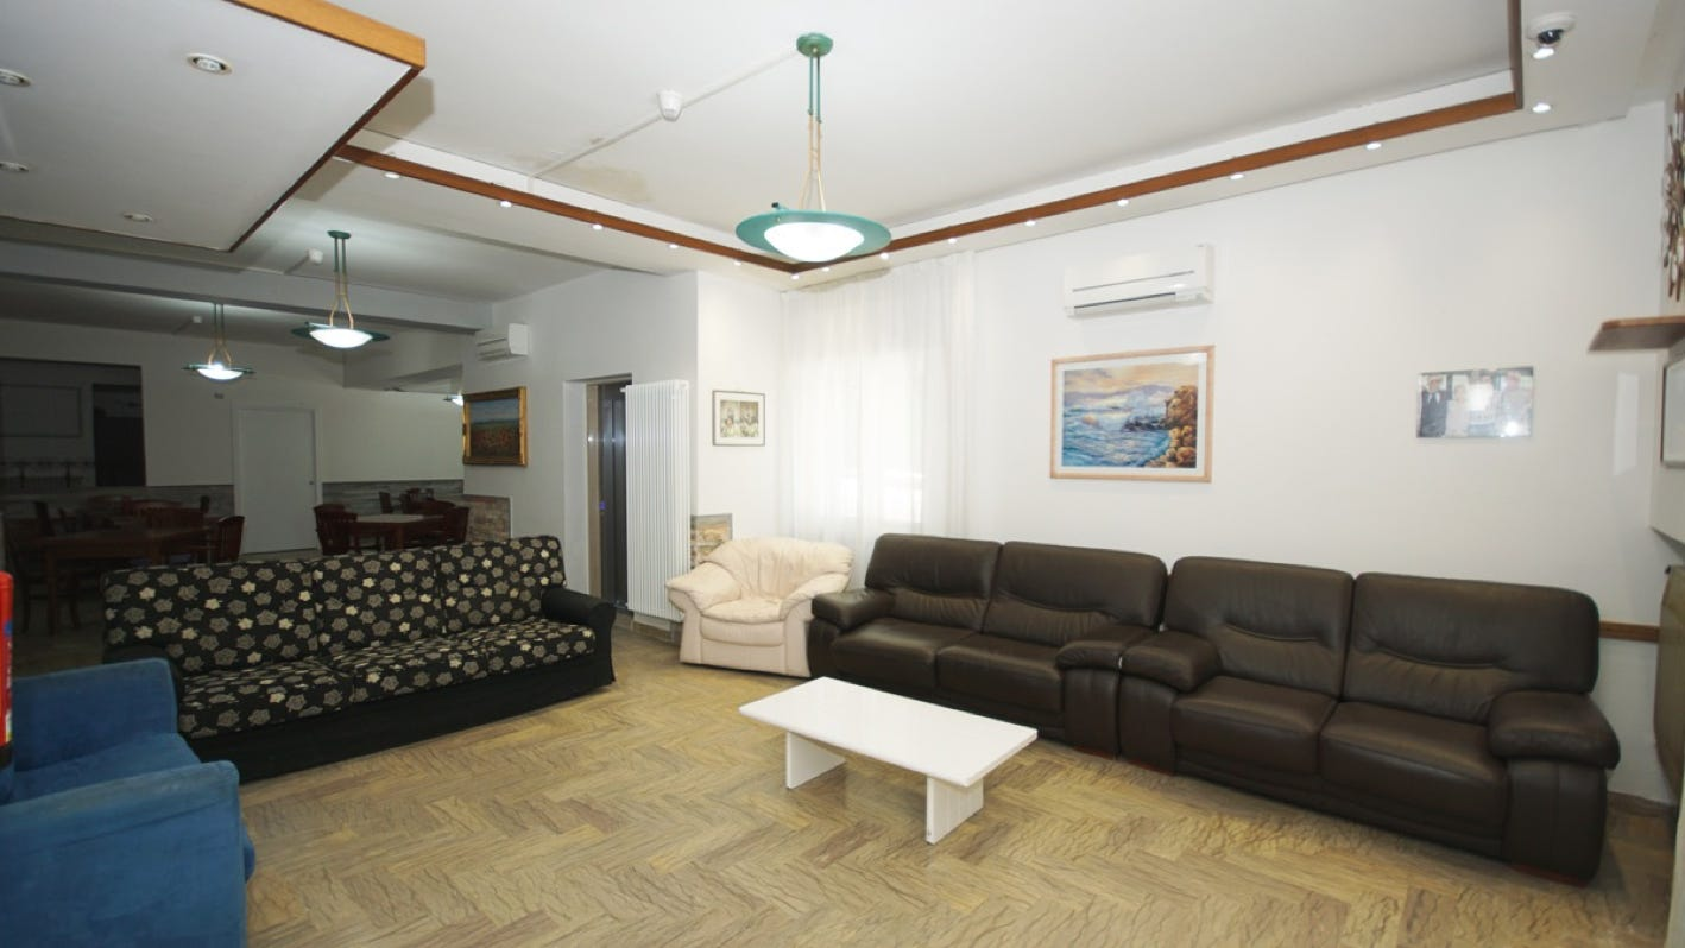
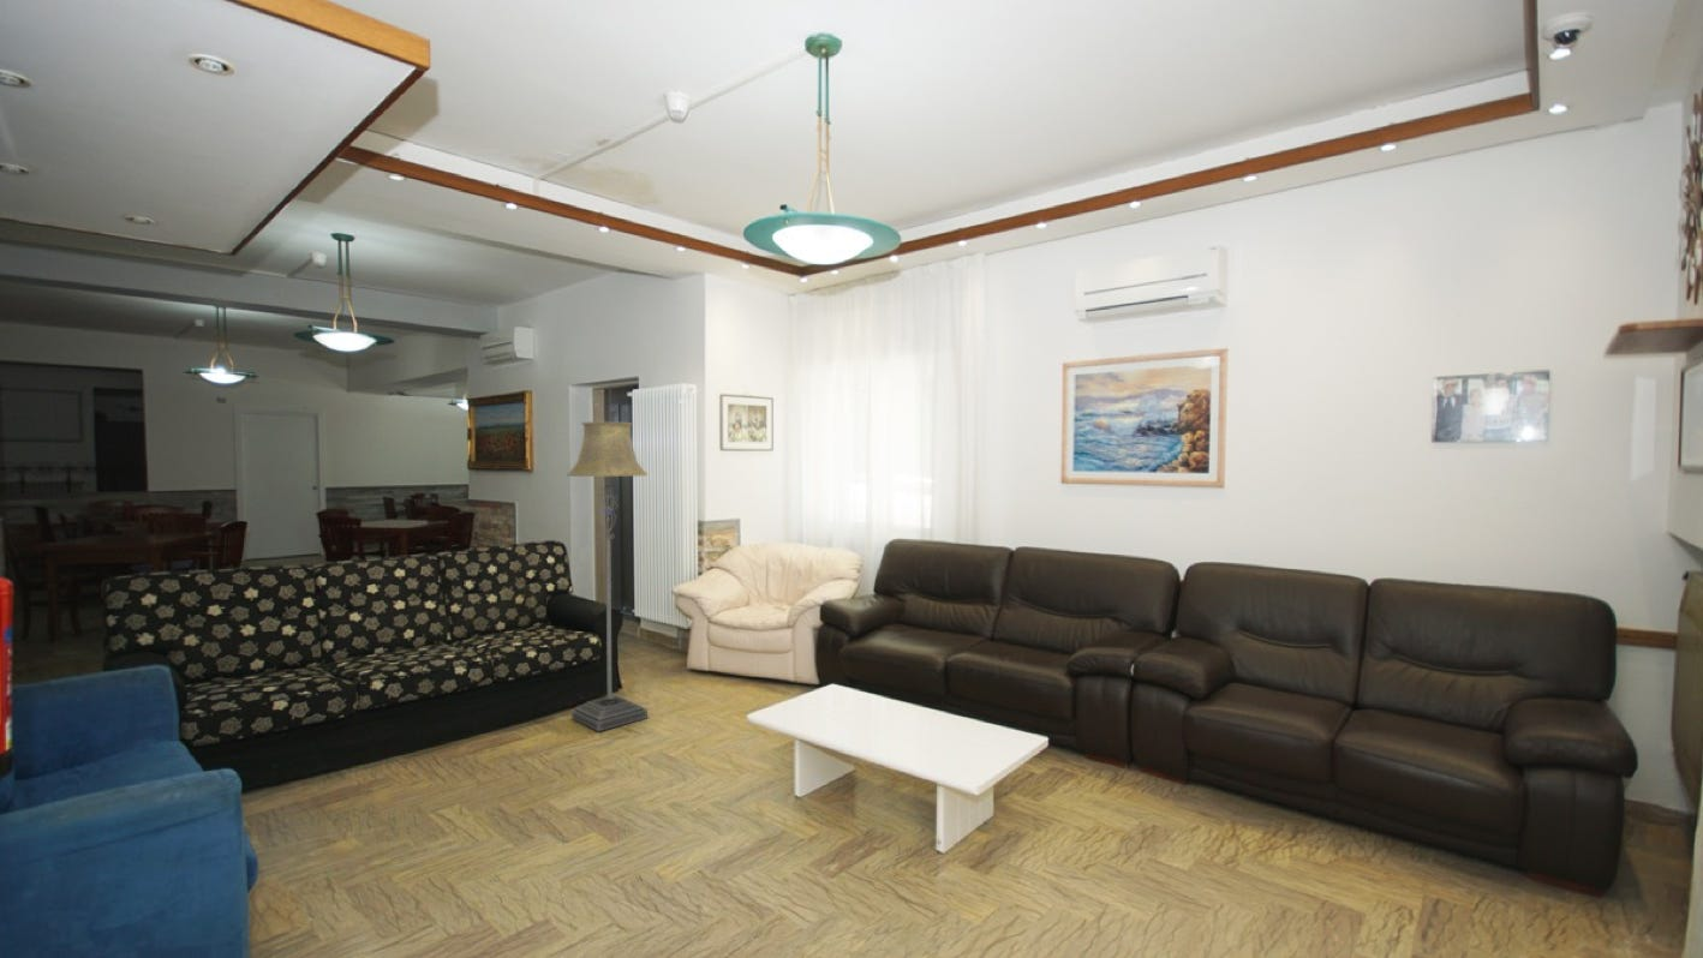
+ floor lamp (608, 570)
